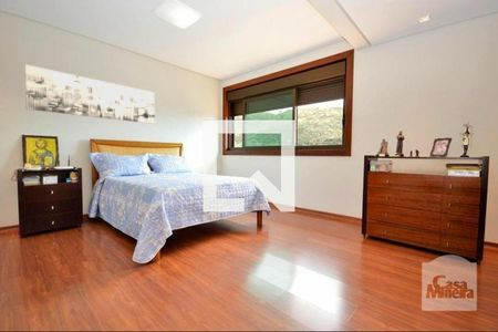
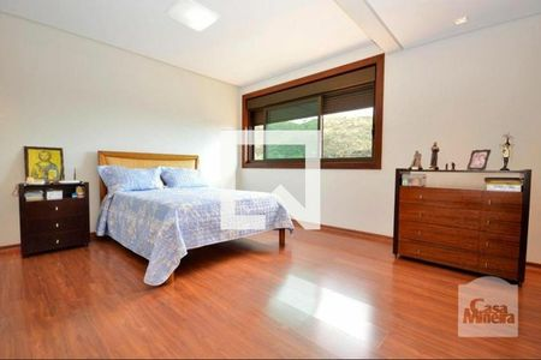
- wall art (101, 98)
